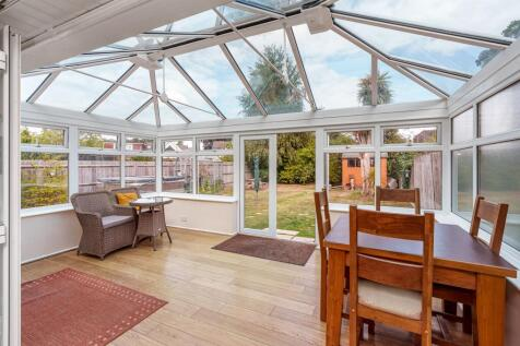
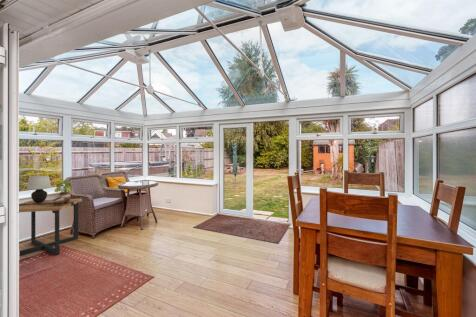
+ potted plant (61, 192)
+ side table (34, 226)
+ table lamp (39, 189)
